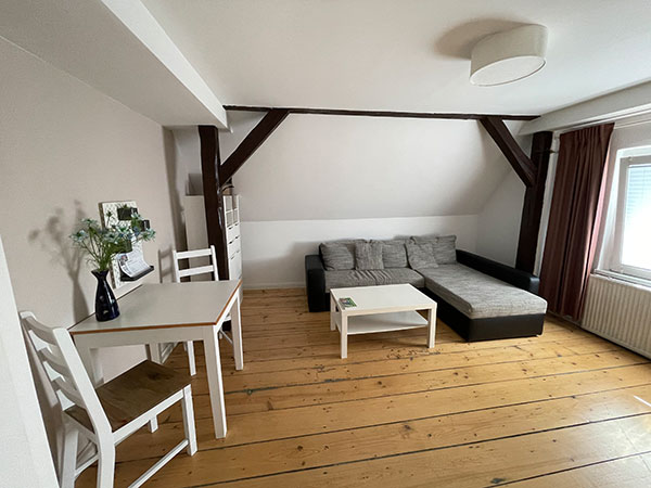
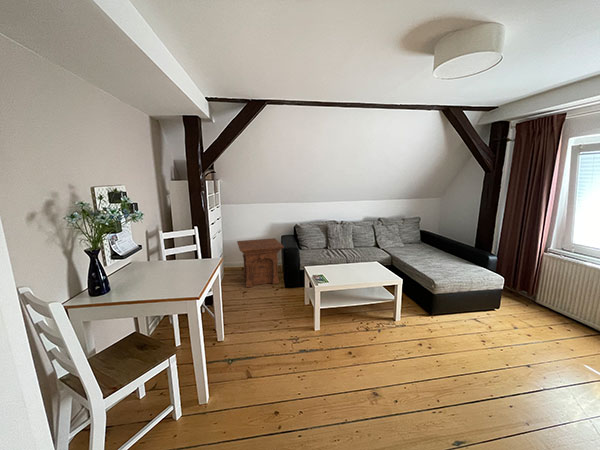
+ side table (259, 261)
